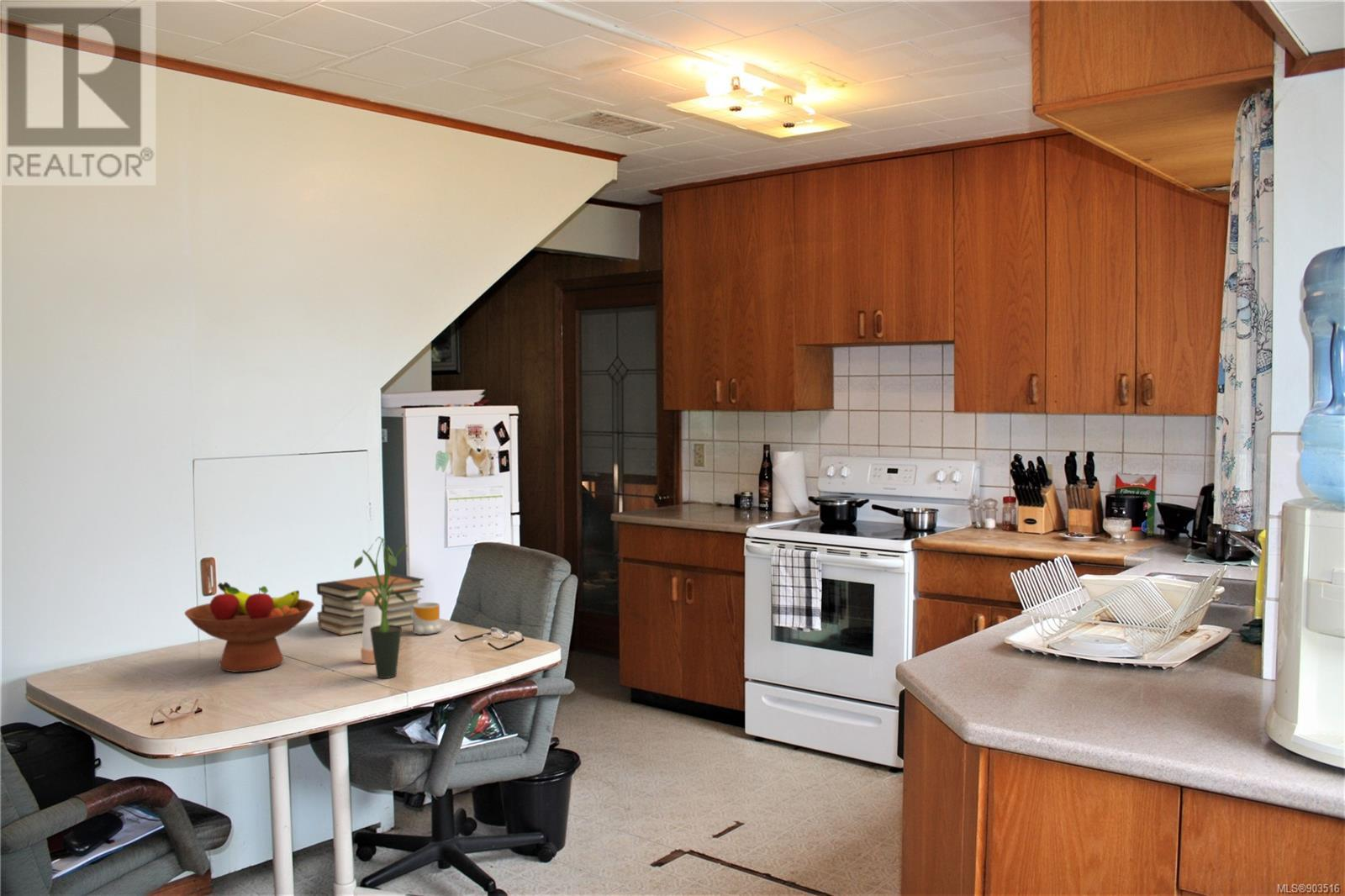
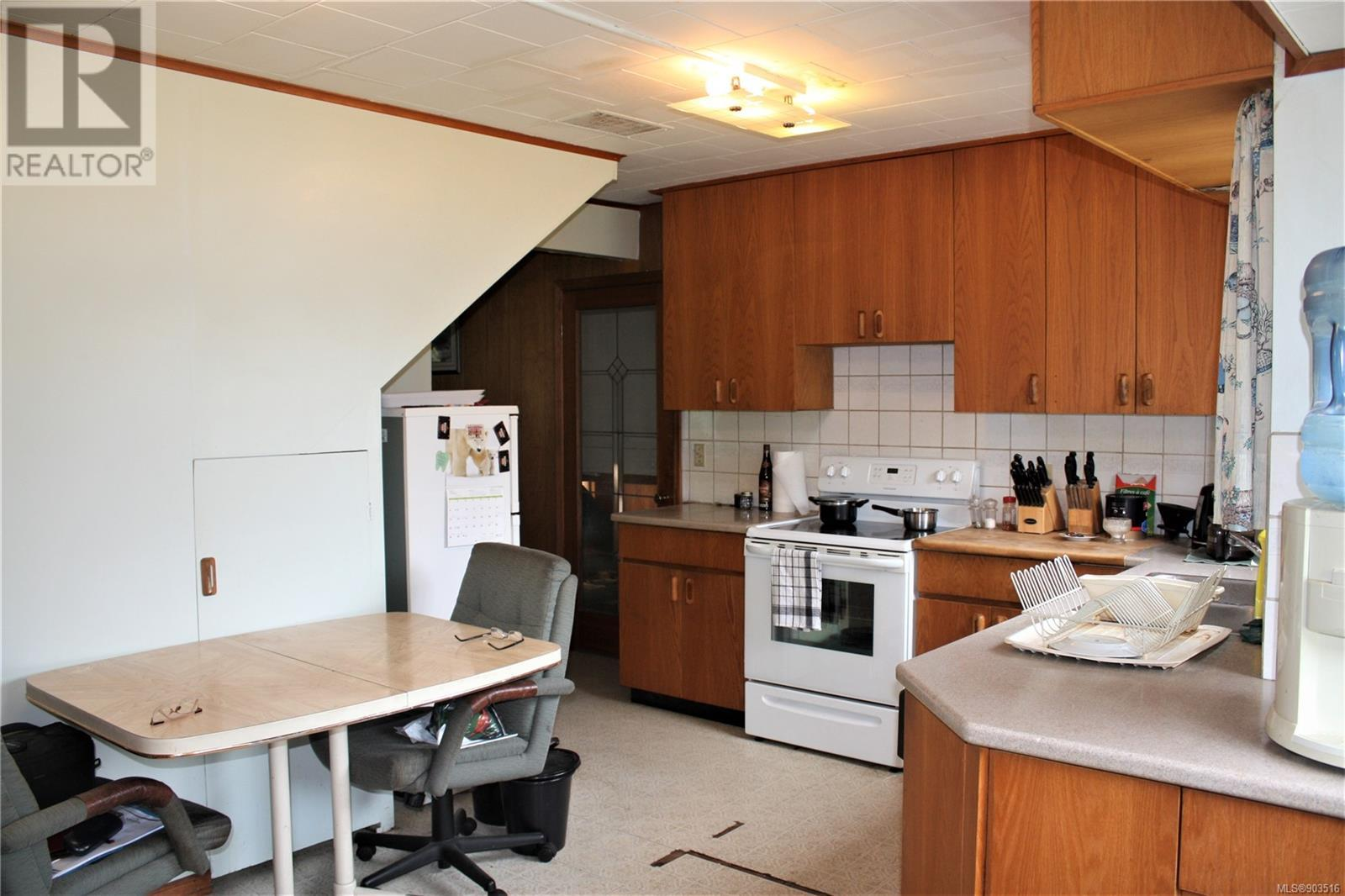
- mug (423, 618)
- book stack (363, 605)
- fruit bowl (251, 625)
- pepper shaker (374, 625)
- potted plant (381, 608)
